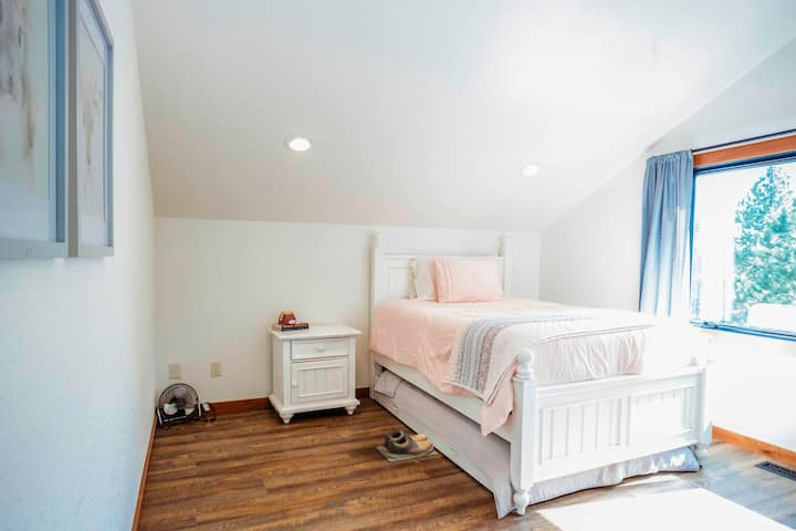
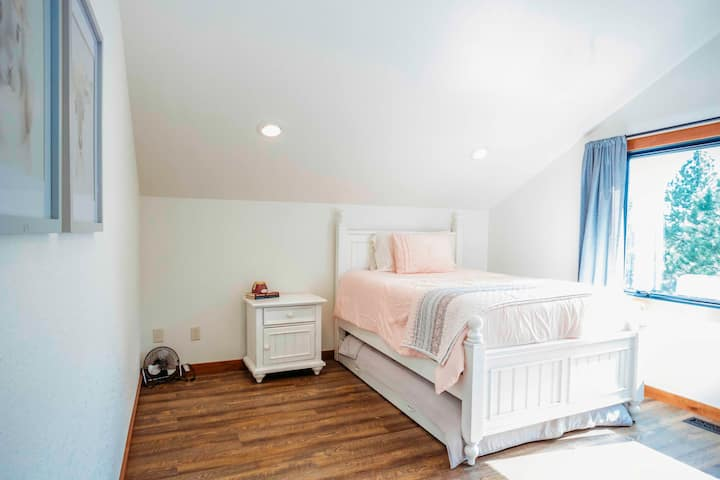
- shoes (406, 441)
